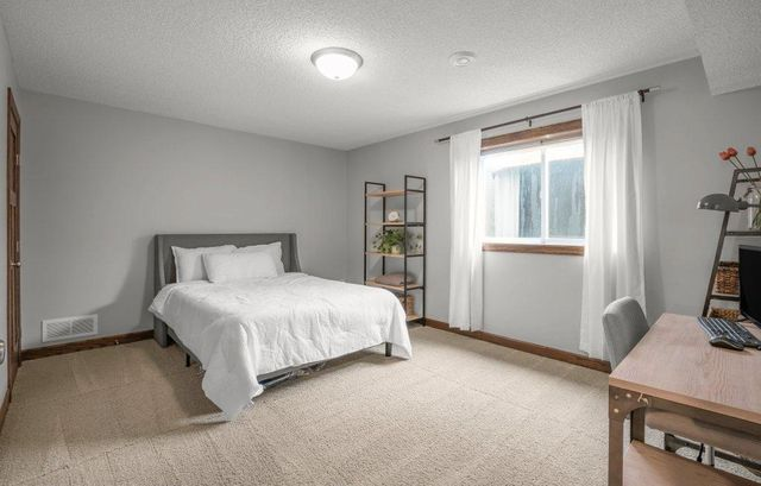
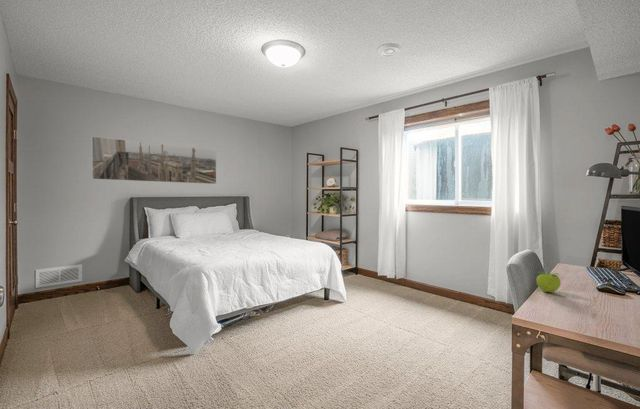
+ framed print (161, 163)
+ fruit (548, 281)
